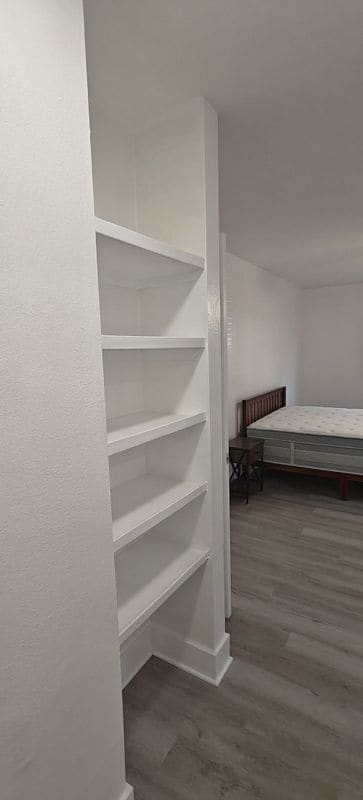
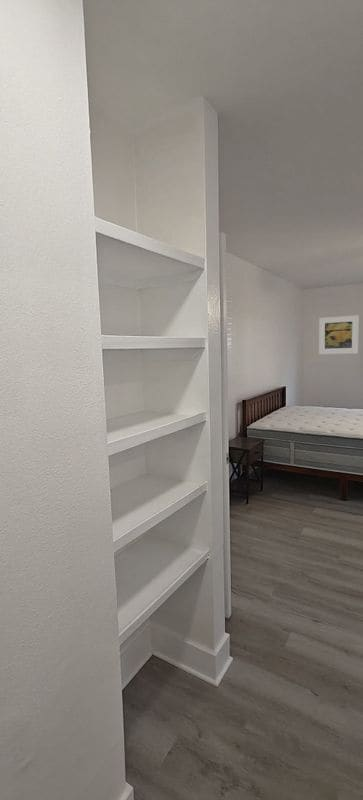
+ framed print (338, 335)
